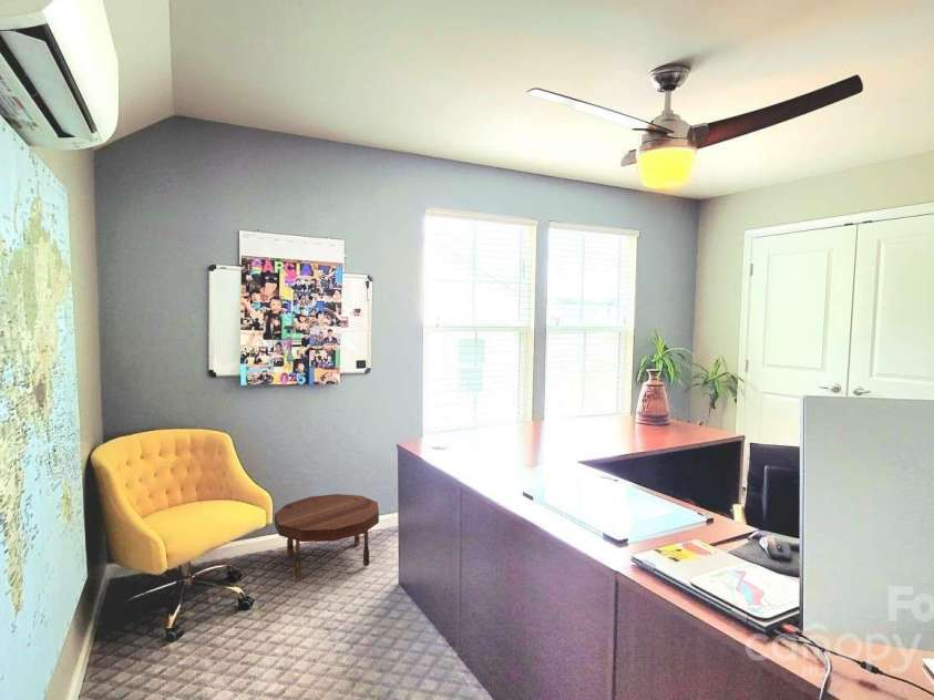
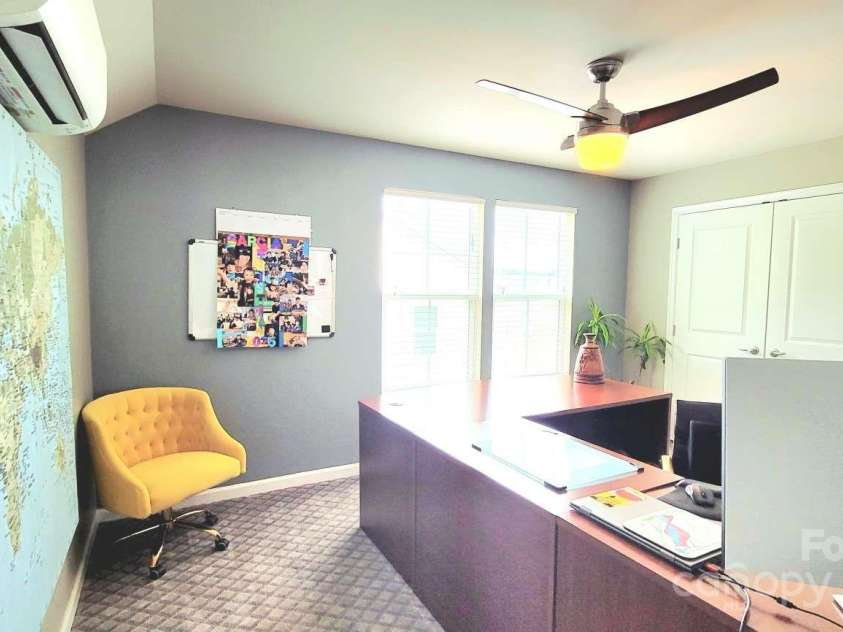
- side table (329, 534)
